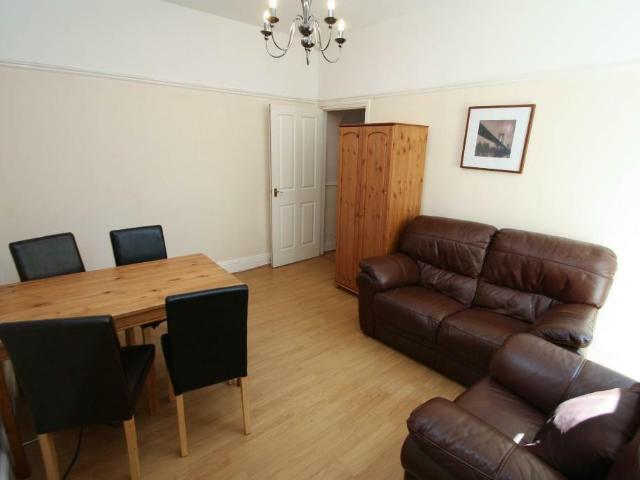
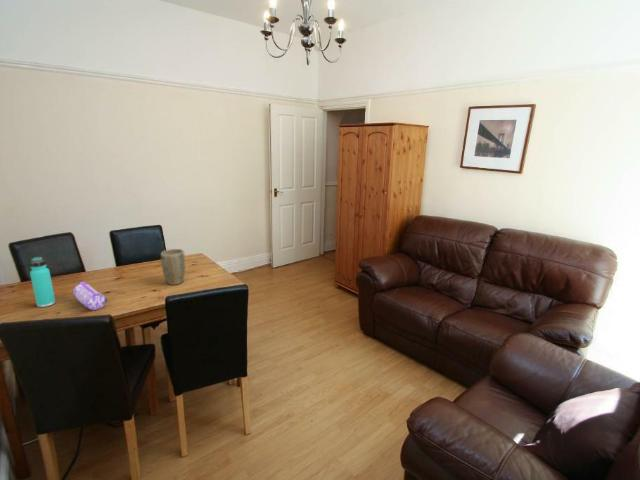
+ thermos bottle (41, 281)
+ pencil case (89, 296)
+ plant pot (174, 267)
